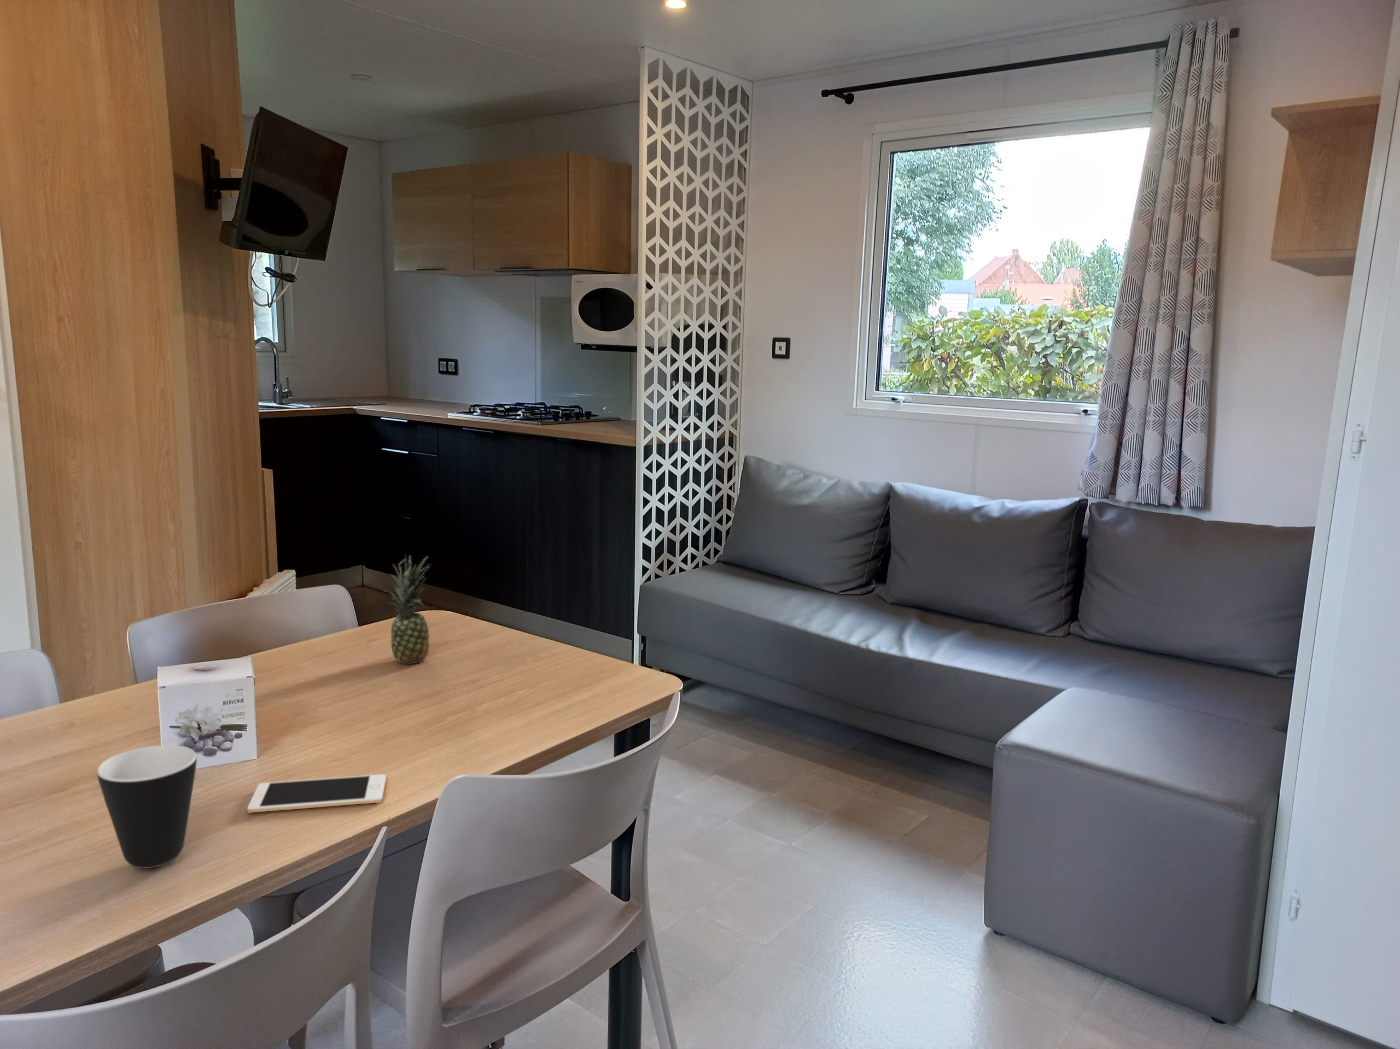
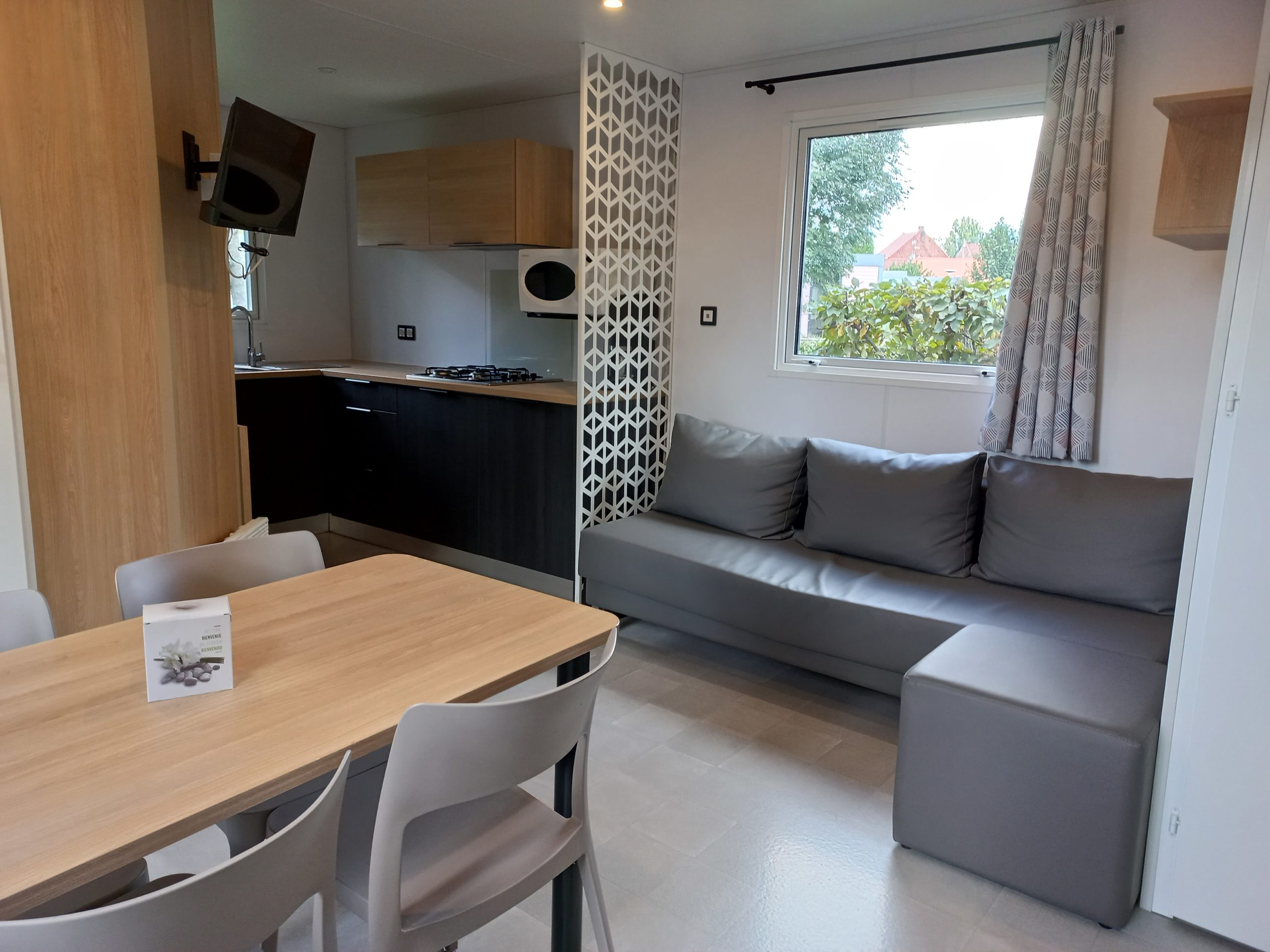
- mug (143, 810)
- cell phone (320, 792)
- fruit (410, 608)
